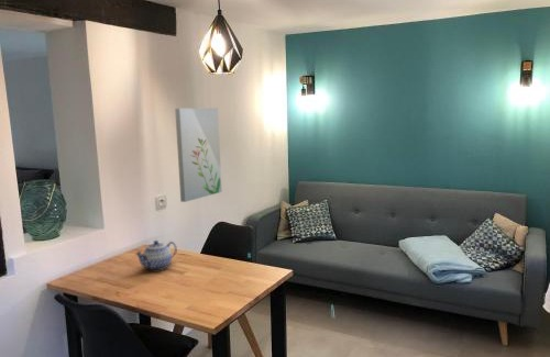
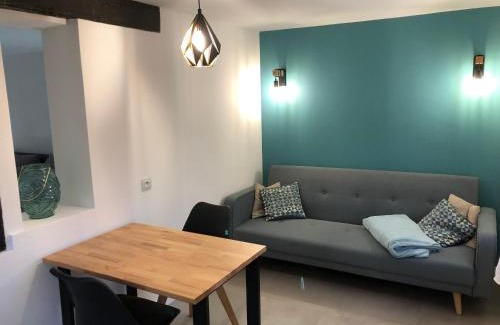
- wall art (199, 153)
- teapot (156, 254)
